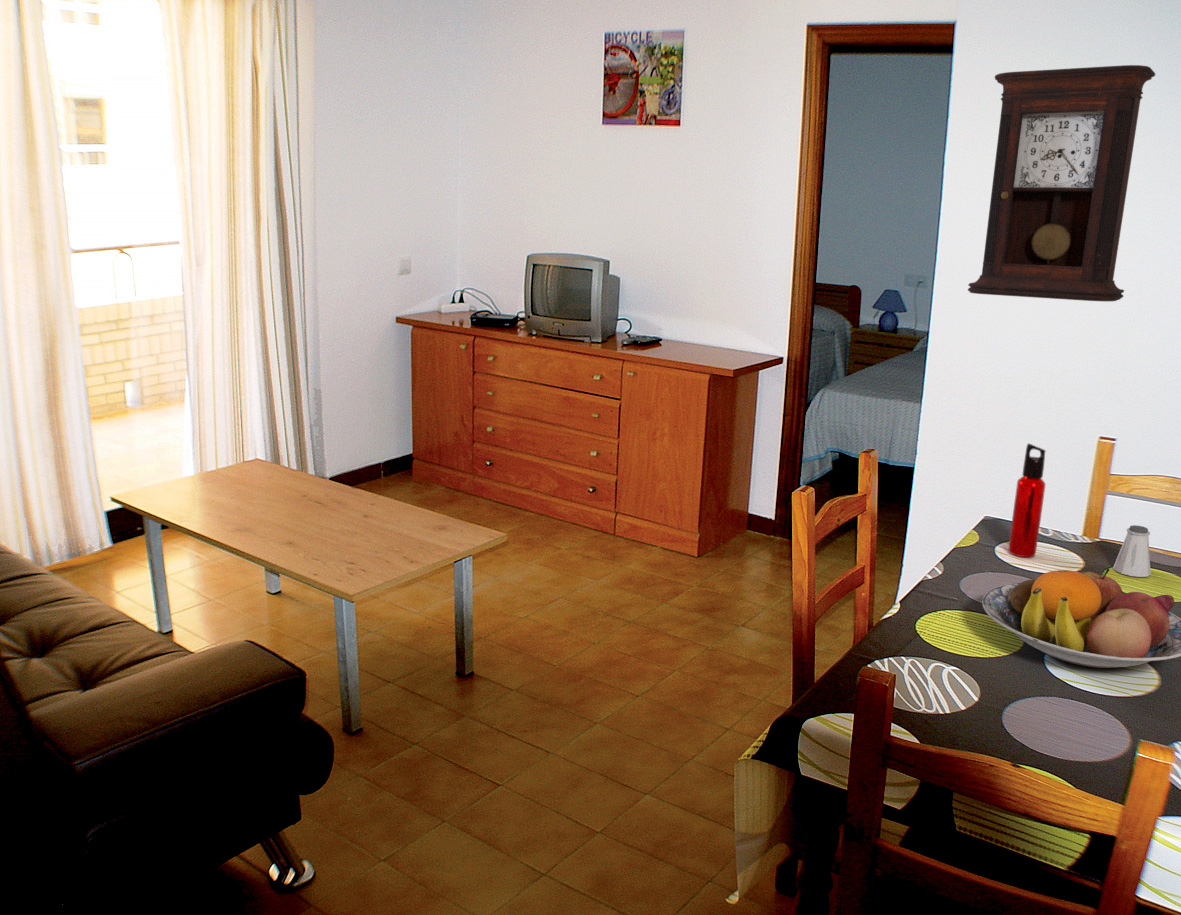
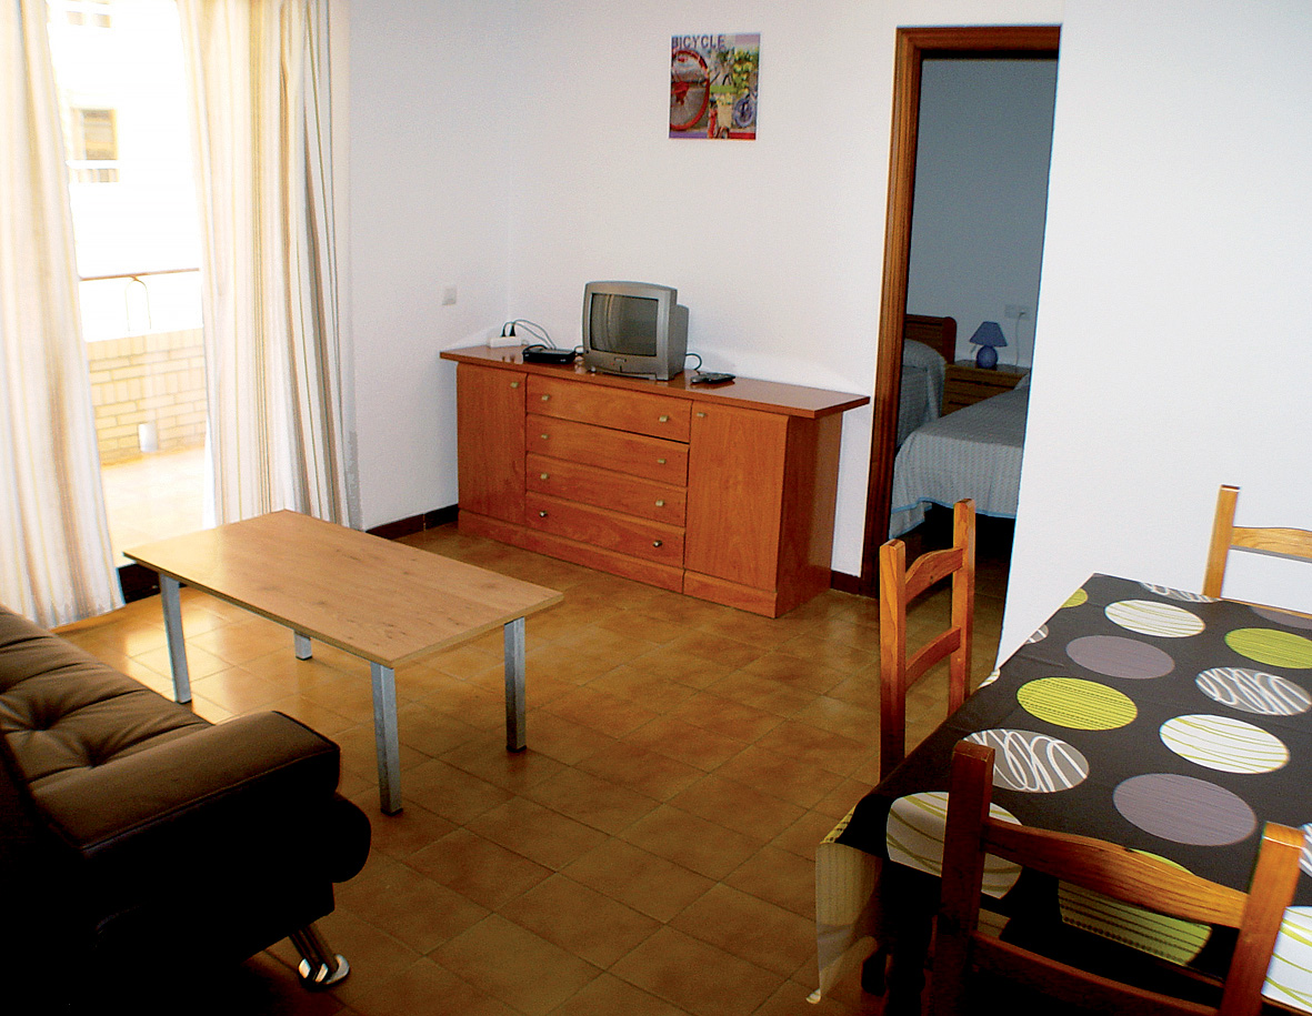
- saltshaker (1135, 549)
- fruit bowl (1086, 609)
- water bottle (1029, 499)
- pendulum clock (1056, 187)
